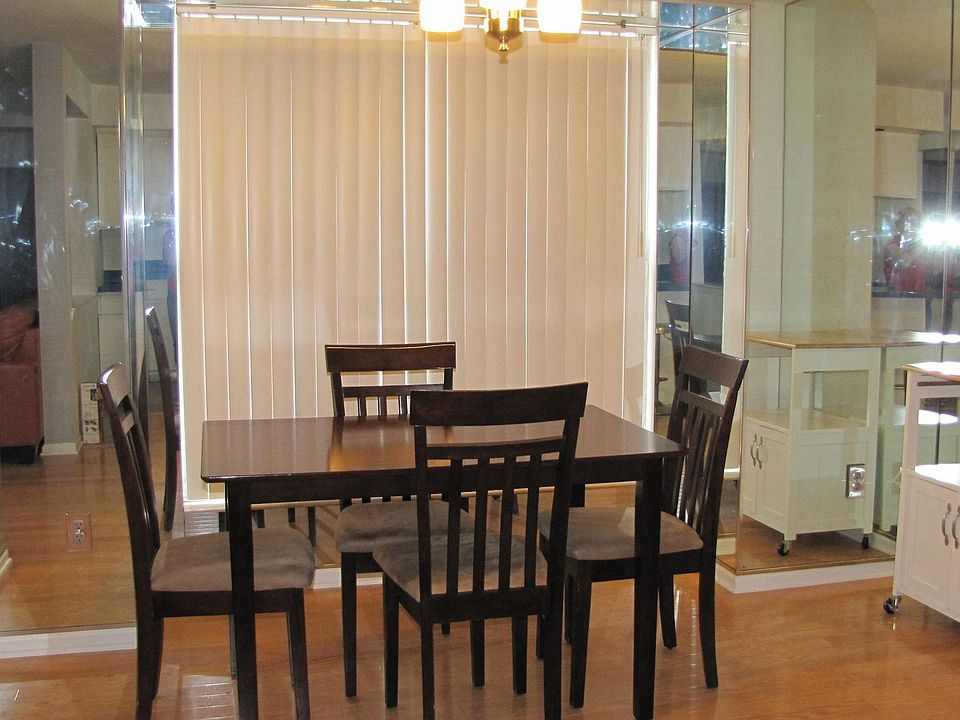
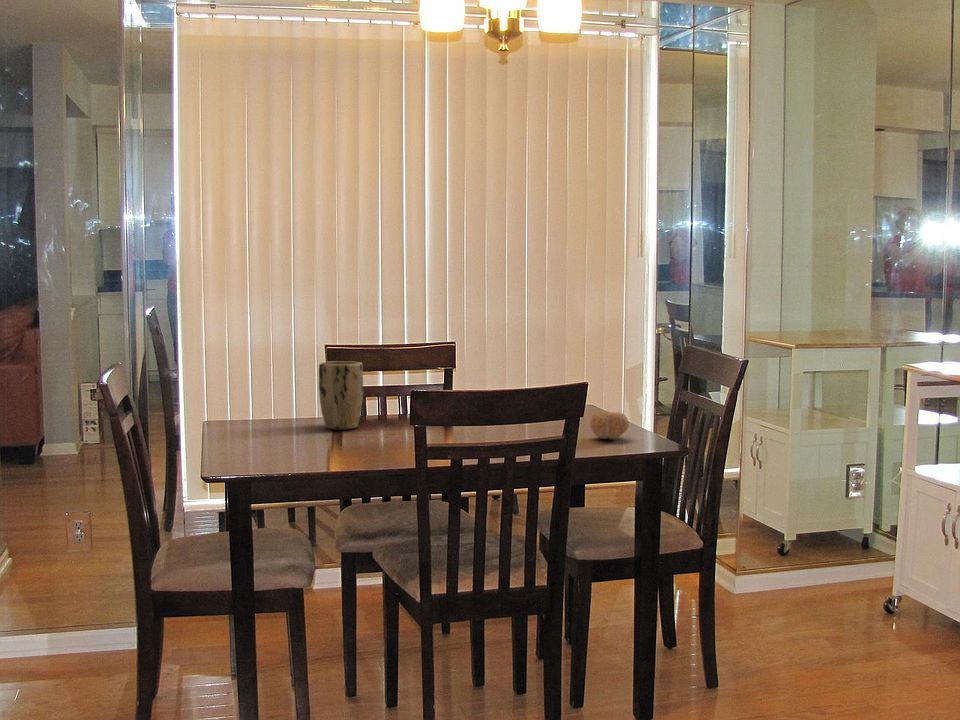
+ plant pot (341, 395)
+ fruit (609, 425)
